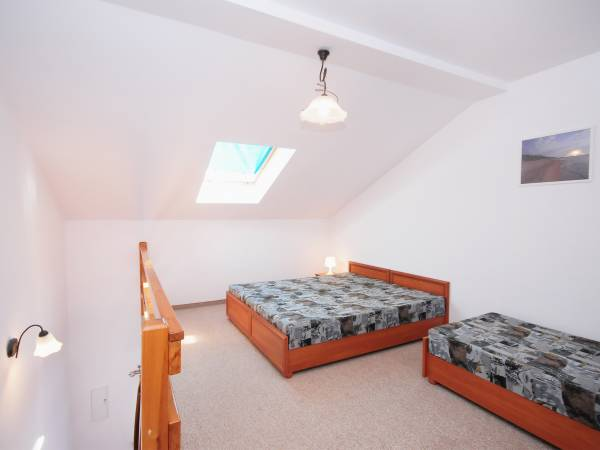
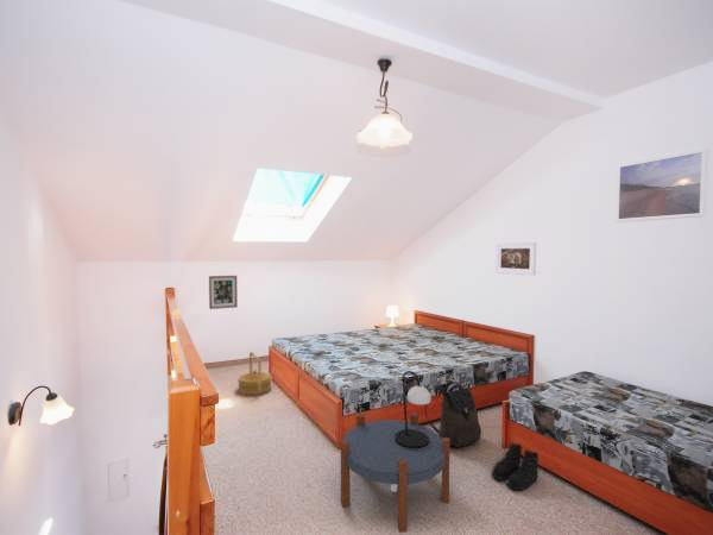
+ side table (393, 461)
+ backpack (452, 410)
+ basket (254, 372)
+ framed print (515, 258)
+ boots (515, 462)
+ wall art (222, 291)
+ table lamp (414, 403)
